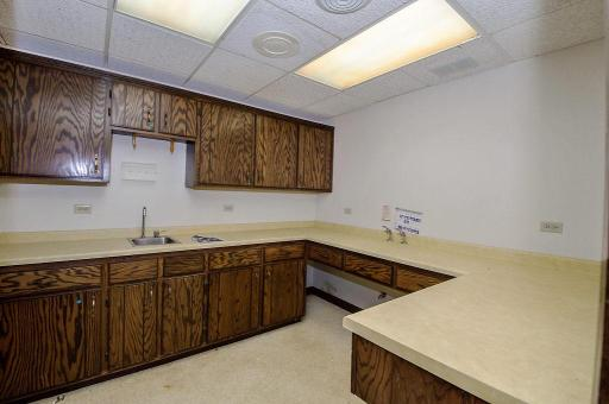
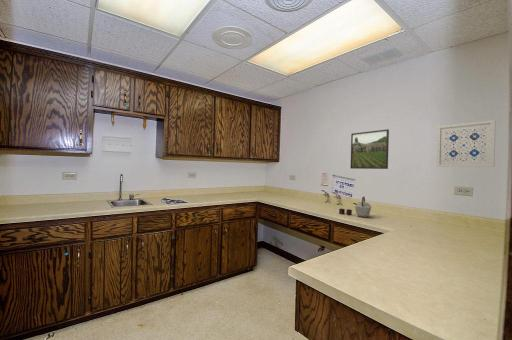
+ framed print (368, 150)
+ wall art (464, 145)
+ kettle (355, 206)
